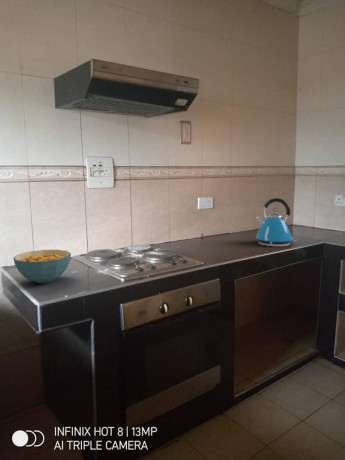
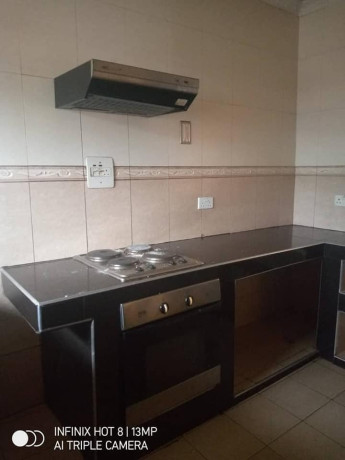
- cereal bowl (43, 268)
- kettle (276, 220)
